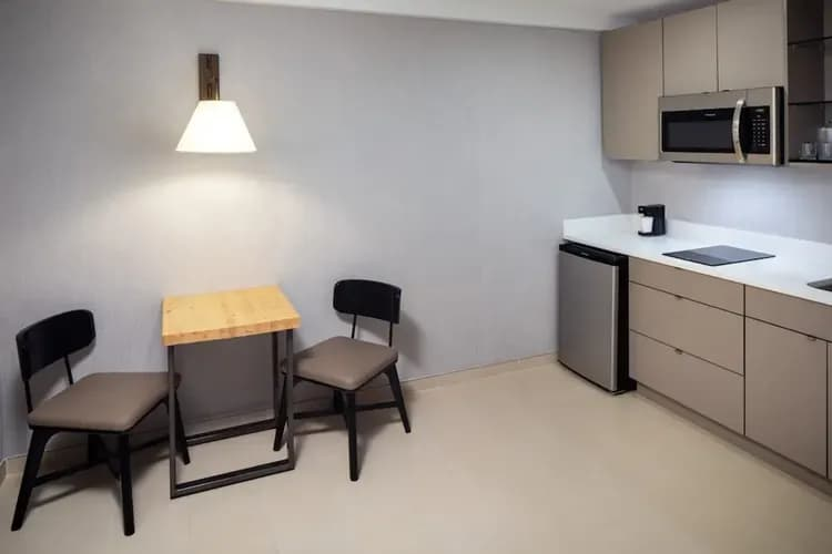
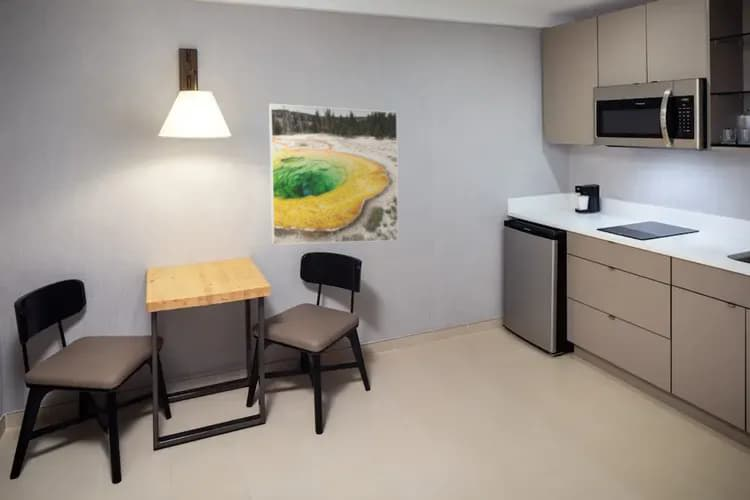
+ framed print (336, 175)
